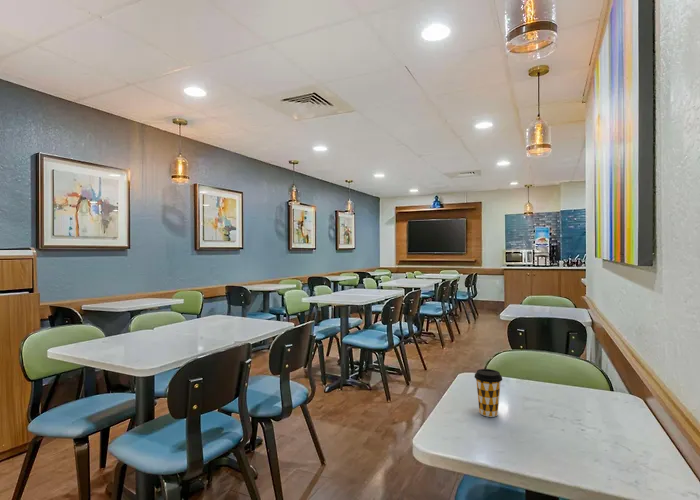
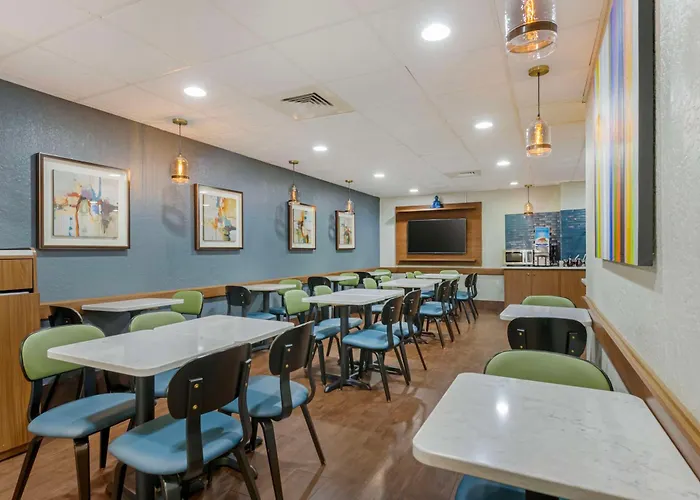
- coffee cup (488, 392)
